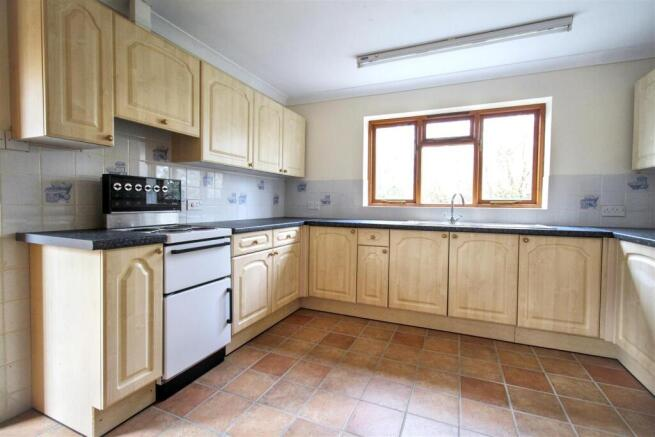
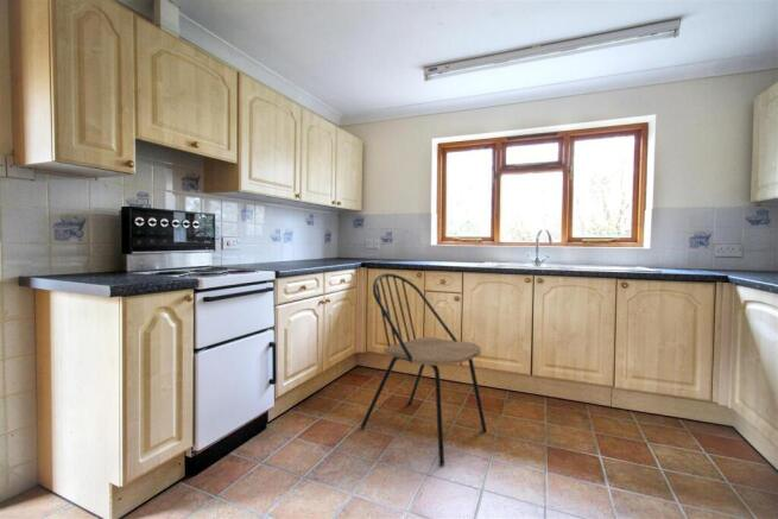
+ dining chair (424, 353)
